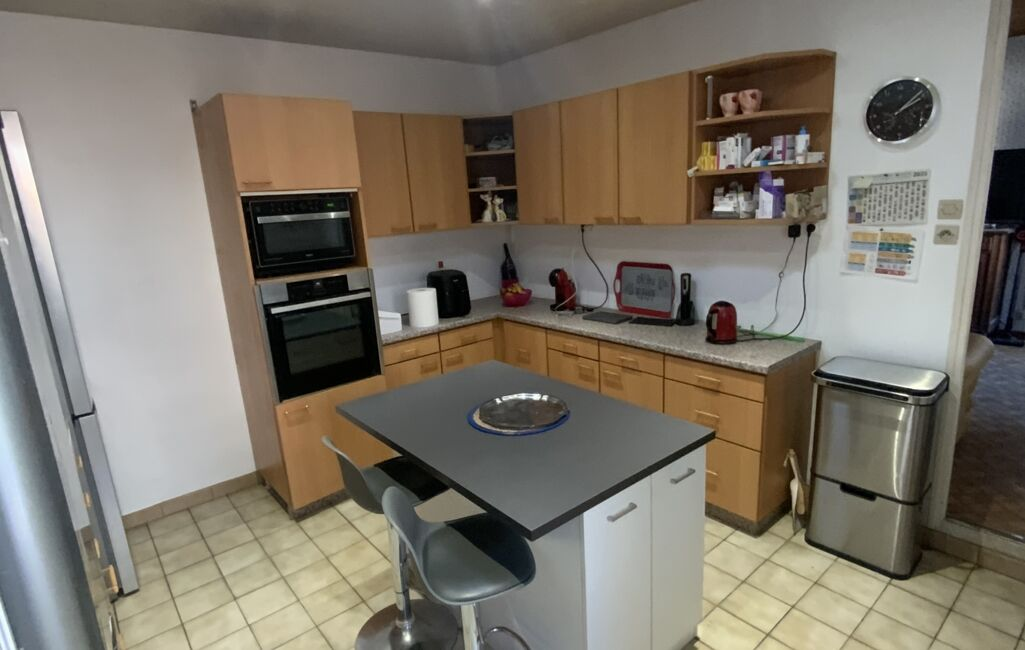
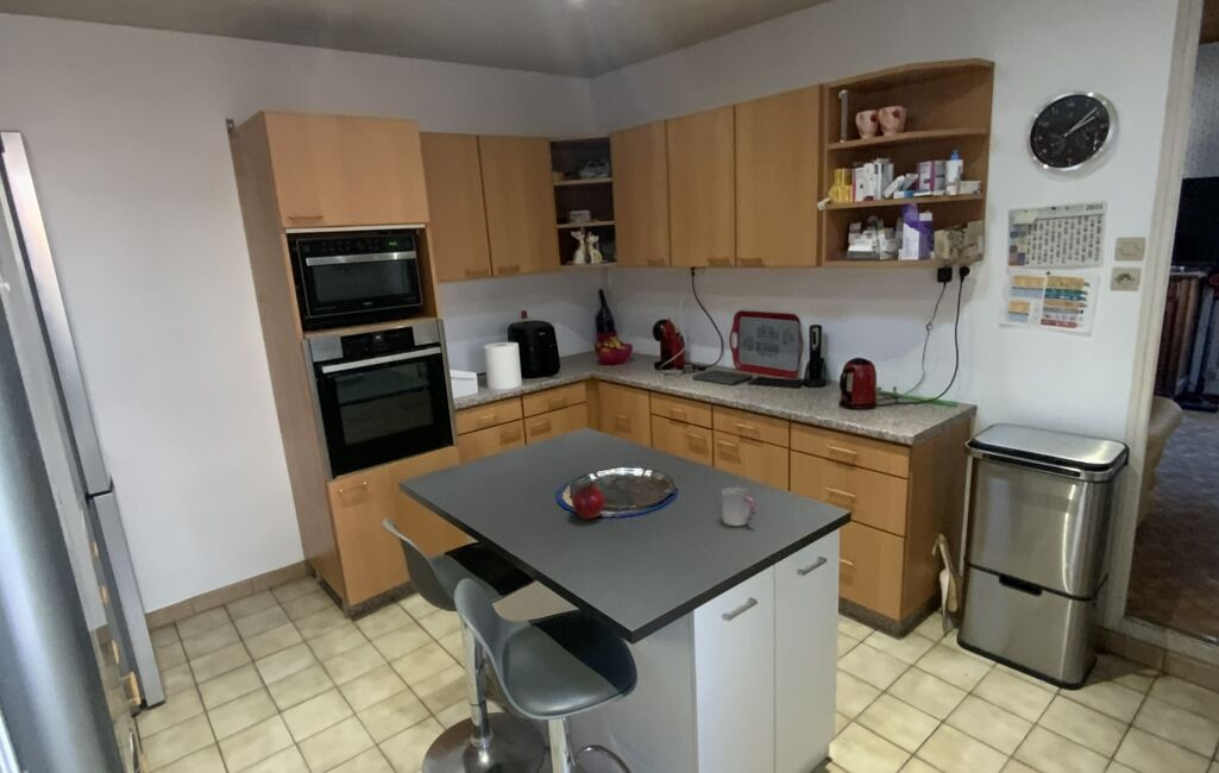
+ cup (740, 508)
+ fruit (587, 499)
